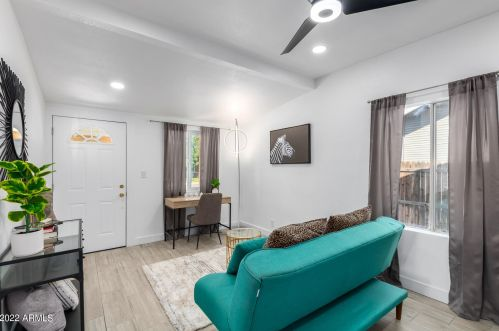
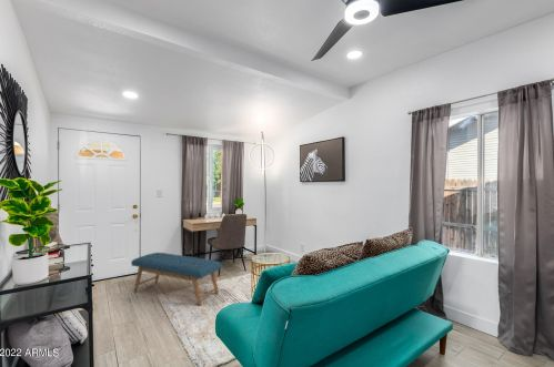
+ bench (175, 275)
